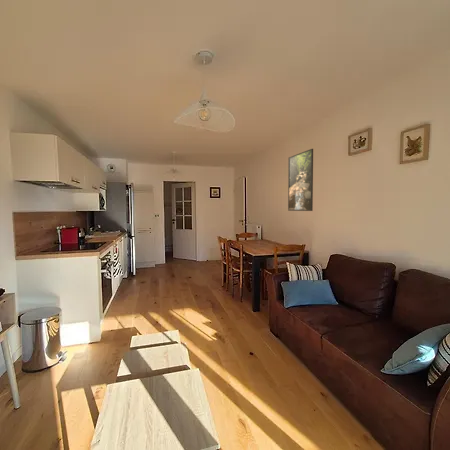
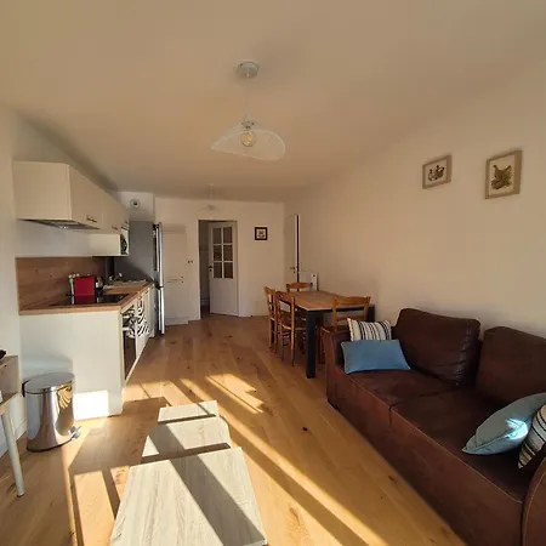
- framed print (299, 182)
